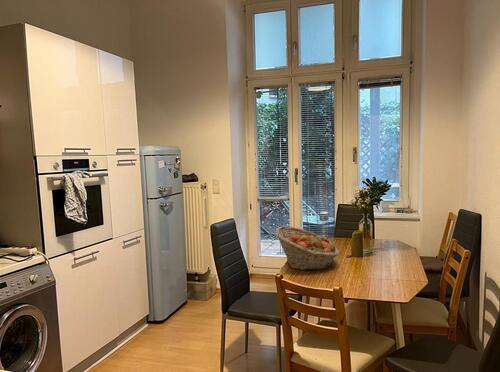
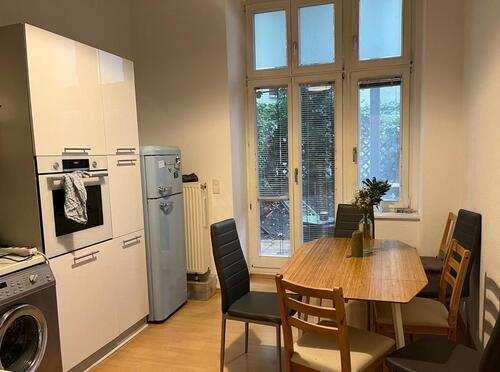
- fruit basket (306, 246)
